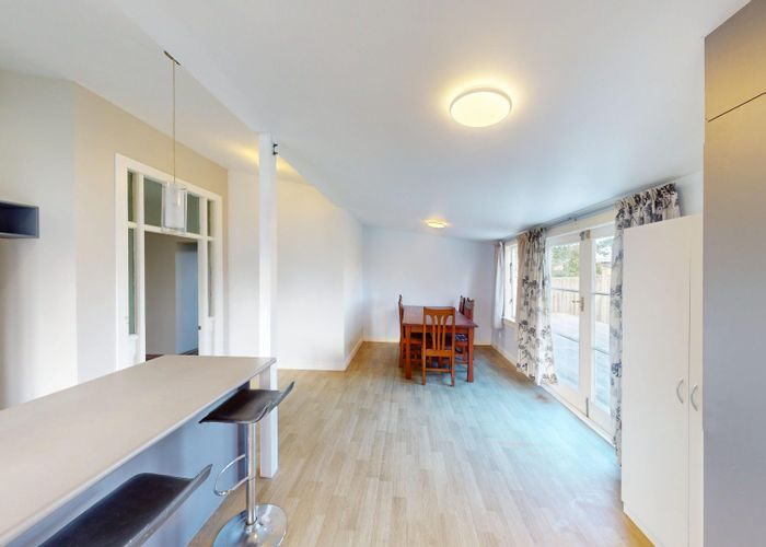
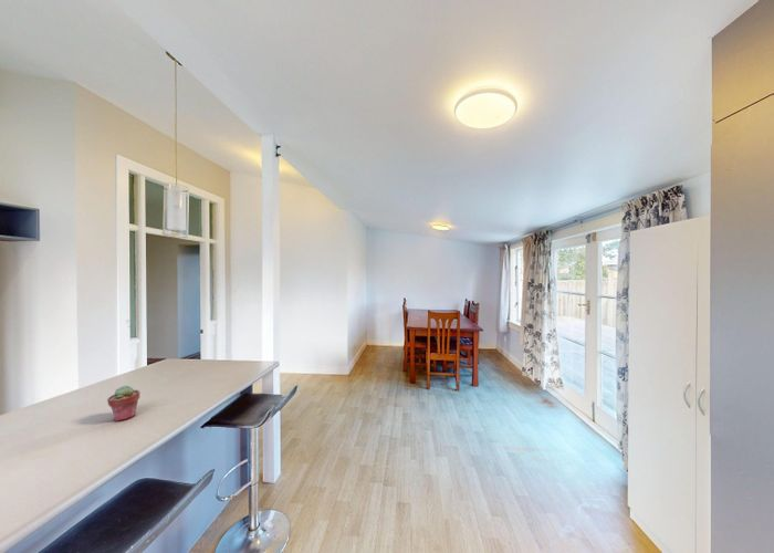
+ potted succulent (124, 400)
